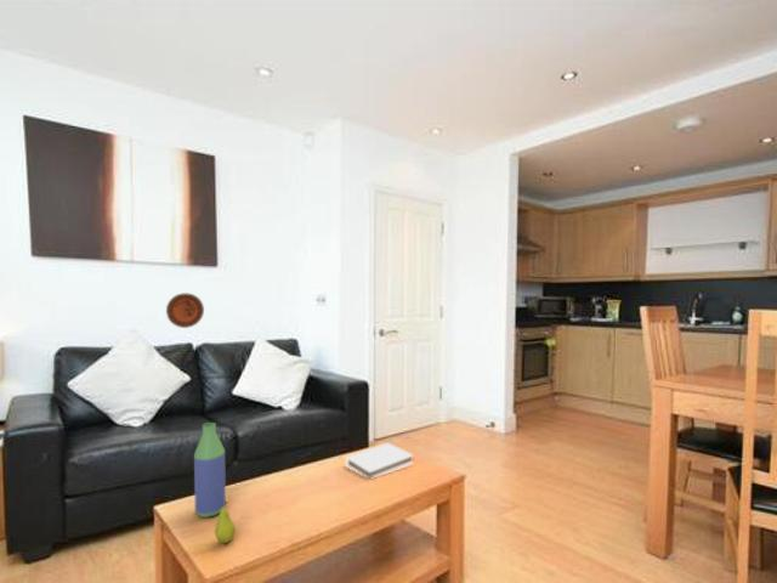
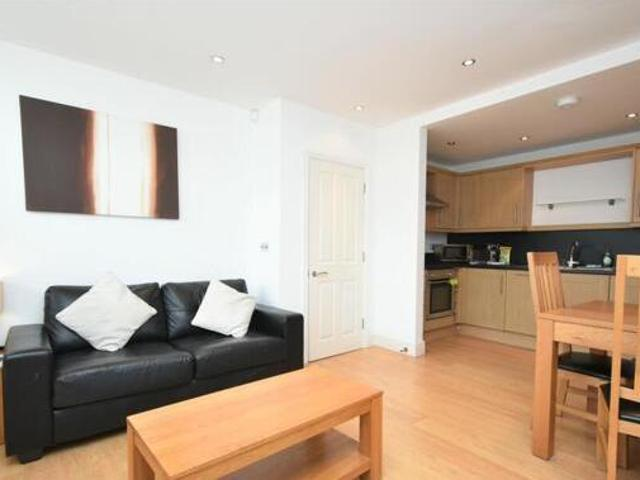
- book (379, 459)
- fruit (225, 521)
- decorative plate (185, 310)
- bottle (209, 468)
